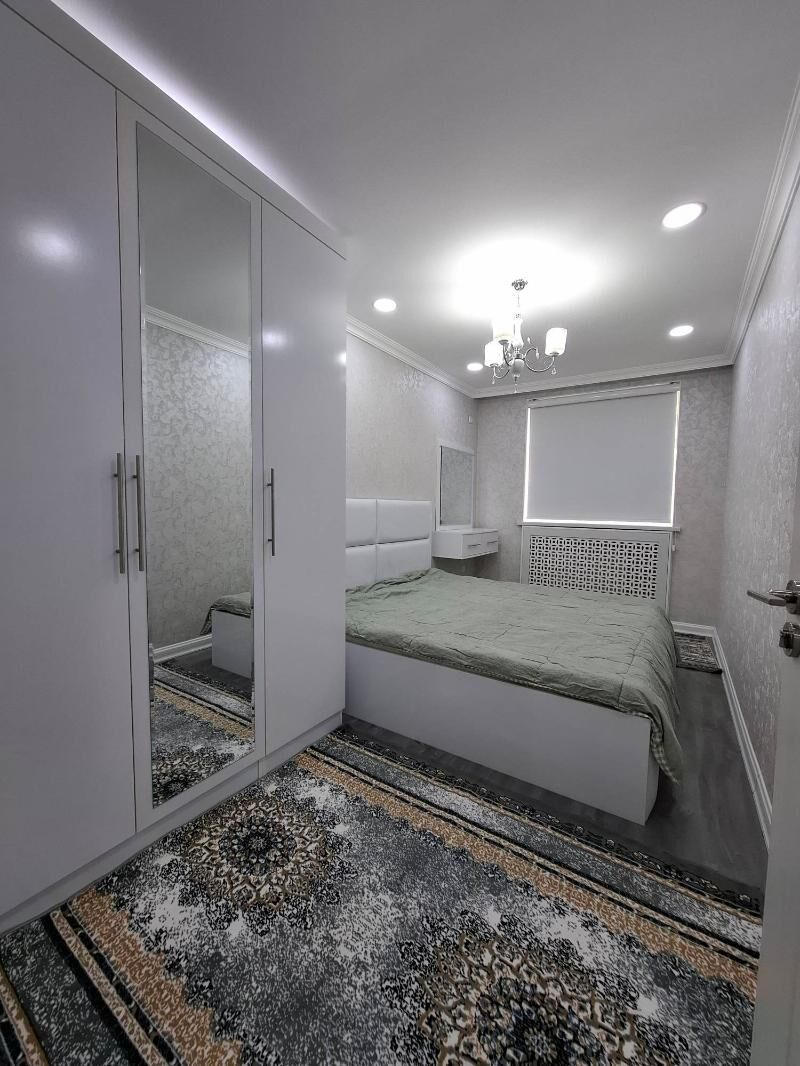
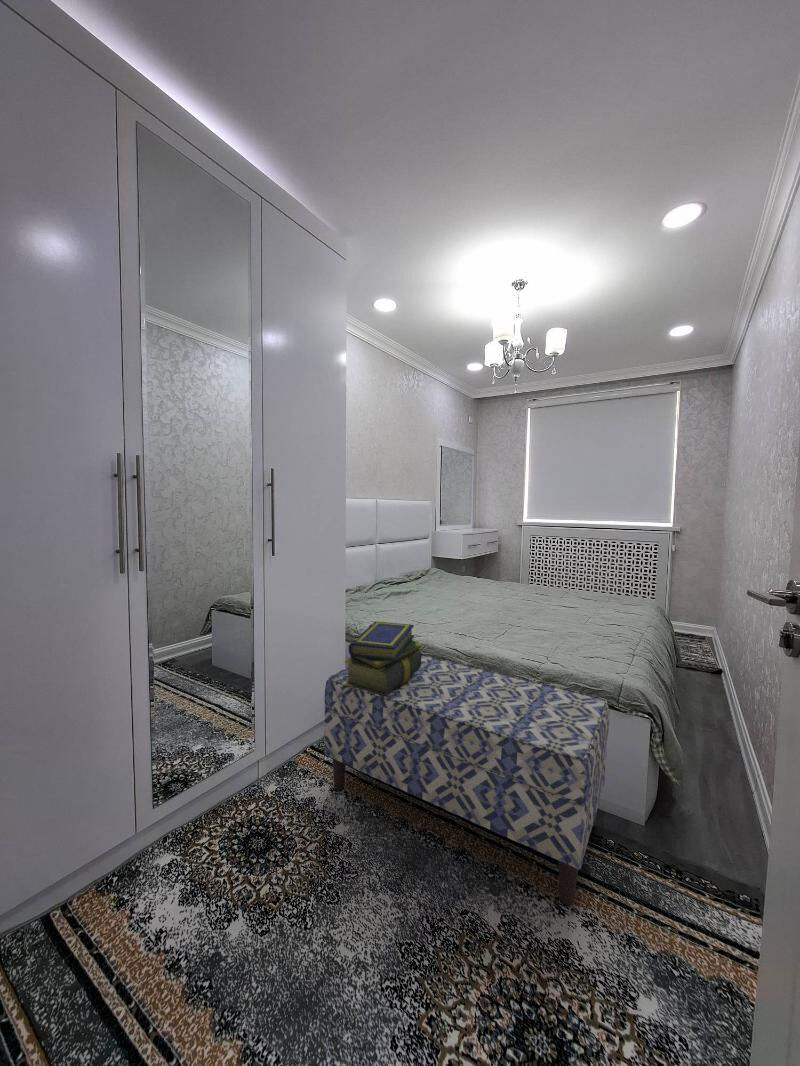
+ stack of books (384, 654)
+ bench (459, 746)
